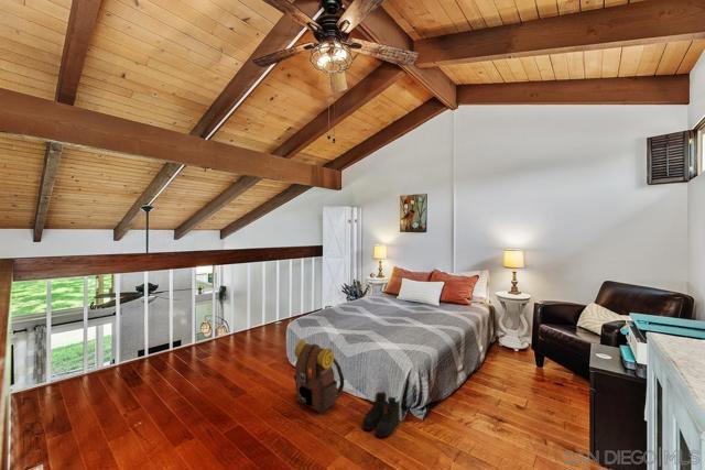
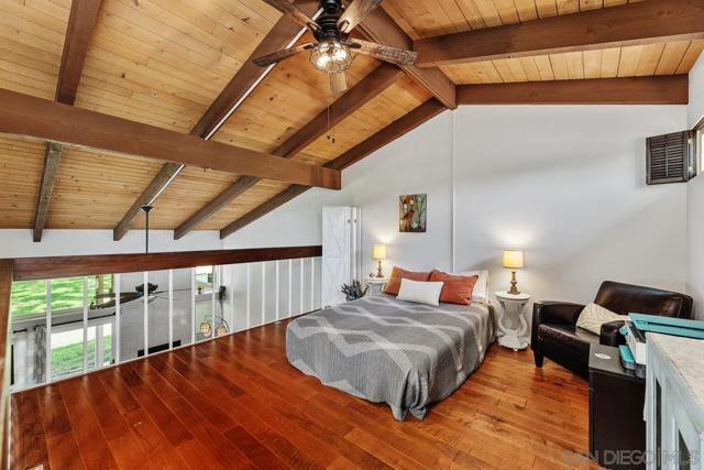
- backpack (321, 370)
- boots (381, 411)
